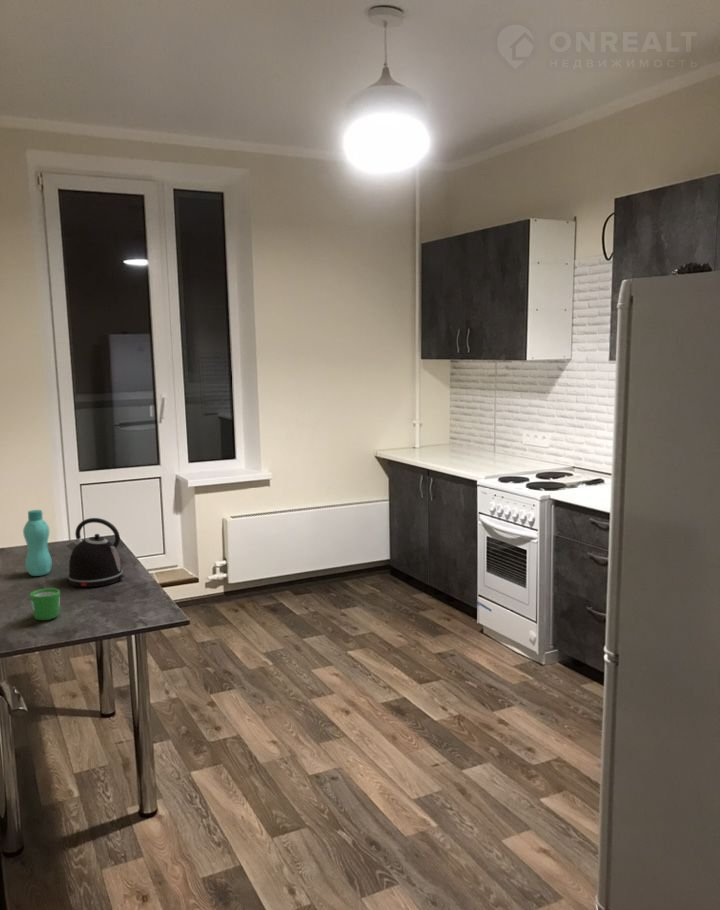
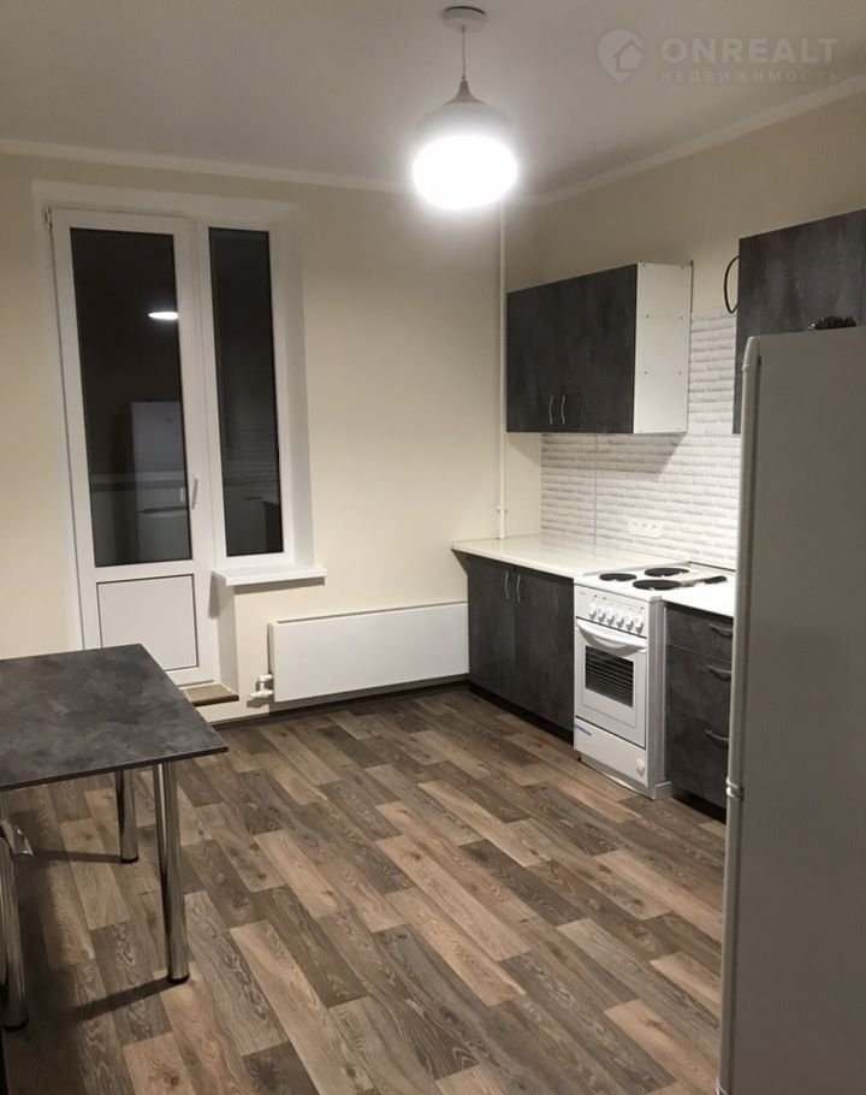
- mug (45, 603)
- bottle (37, 542)
- kettle (94, 548)
